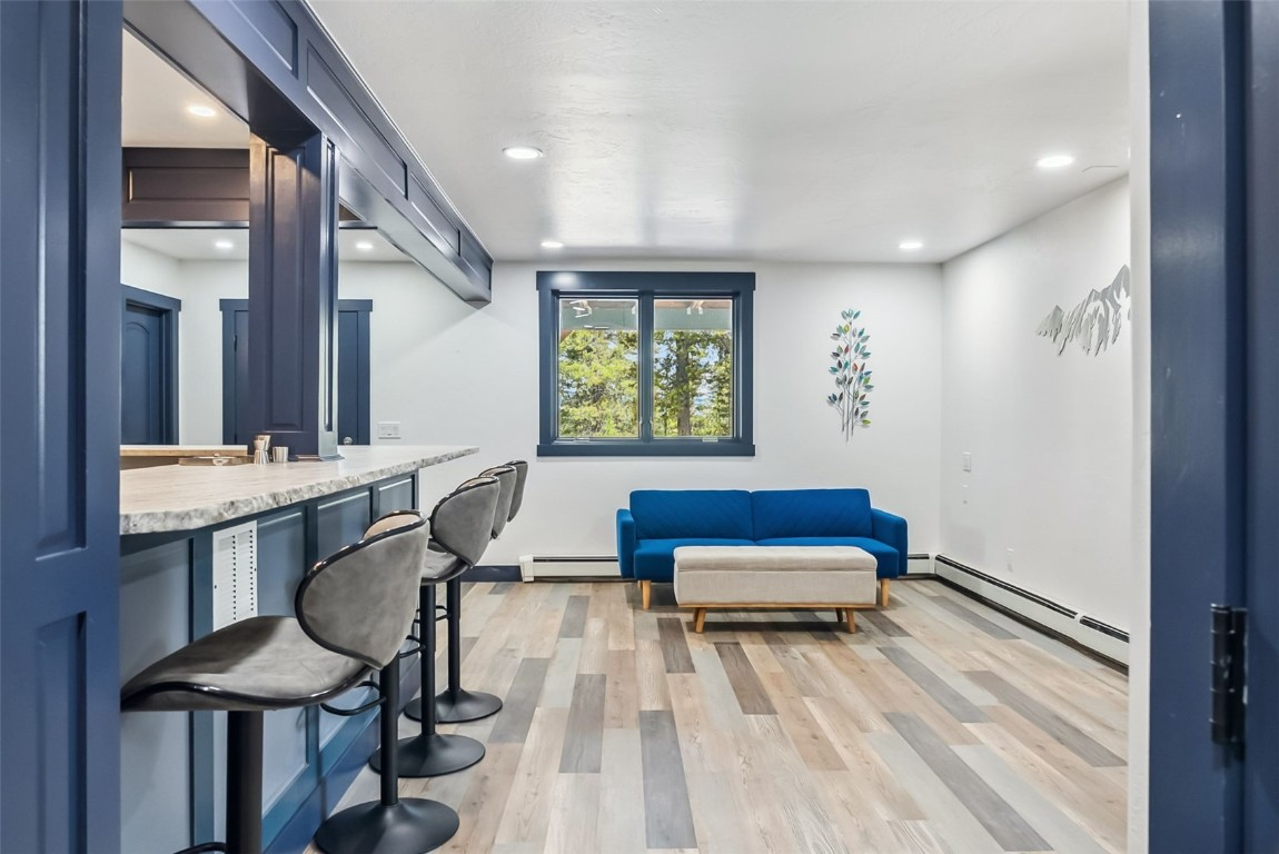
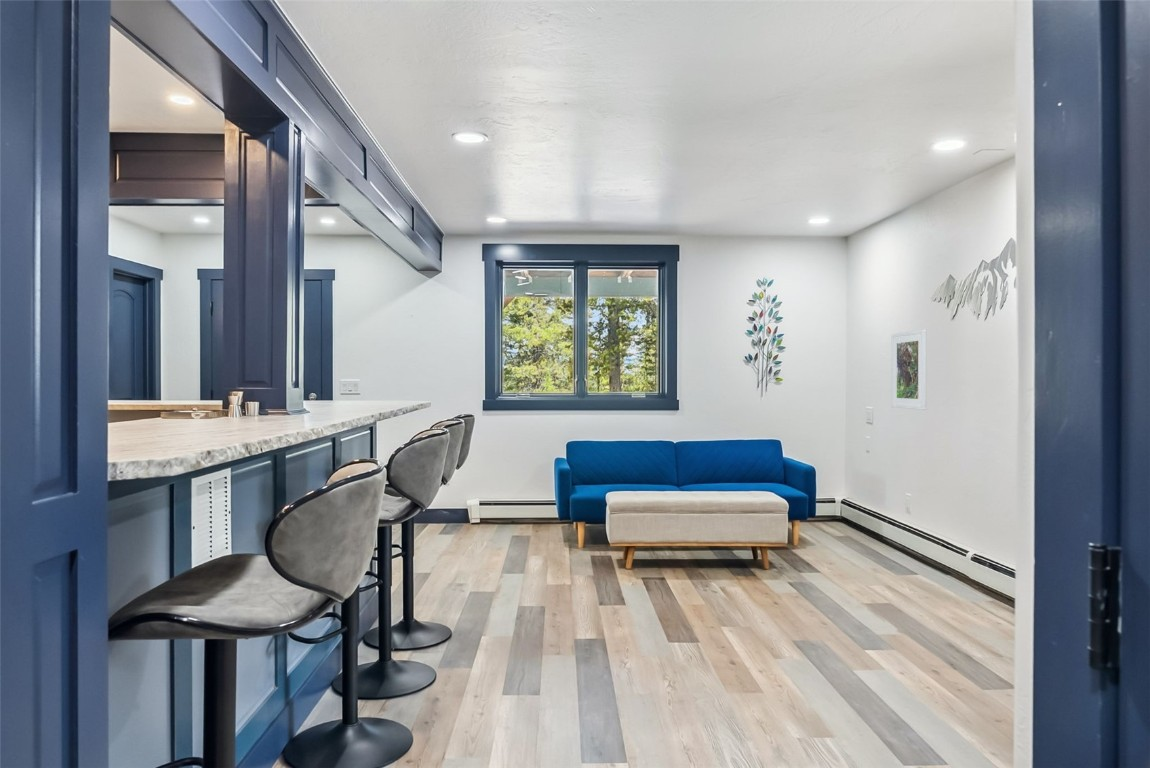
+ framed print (908, 370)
